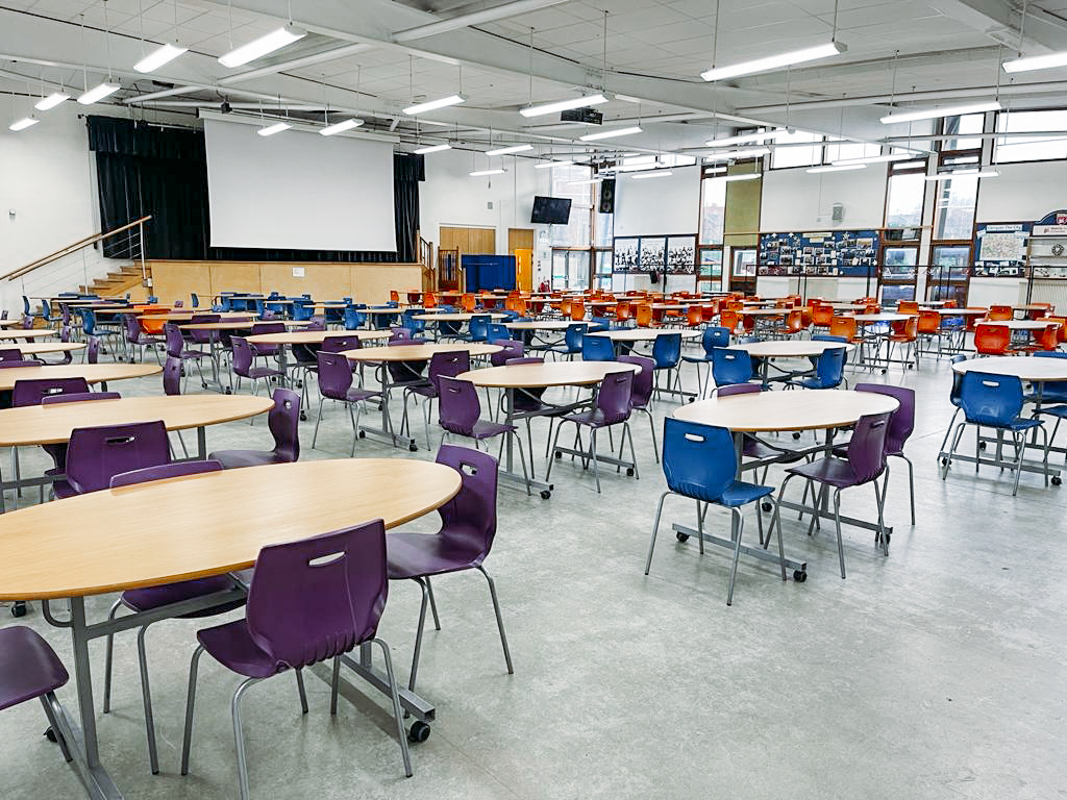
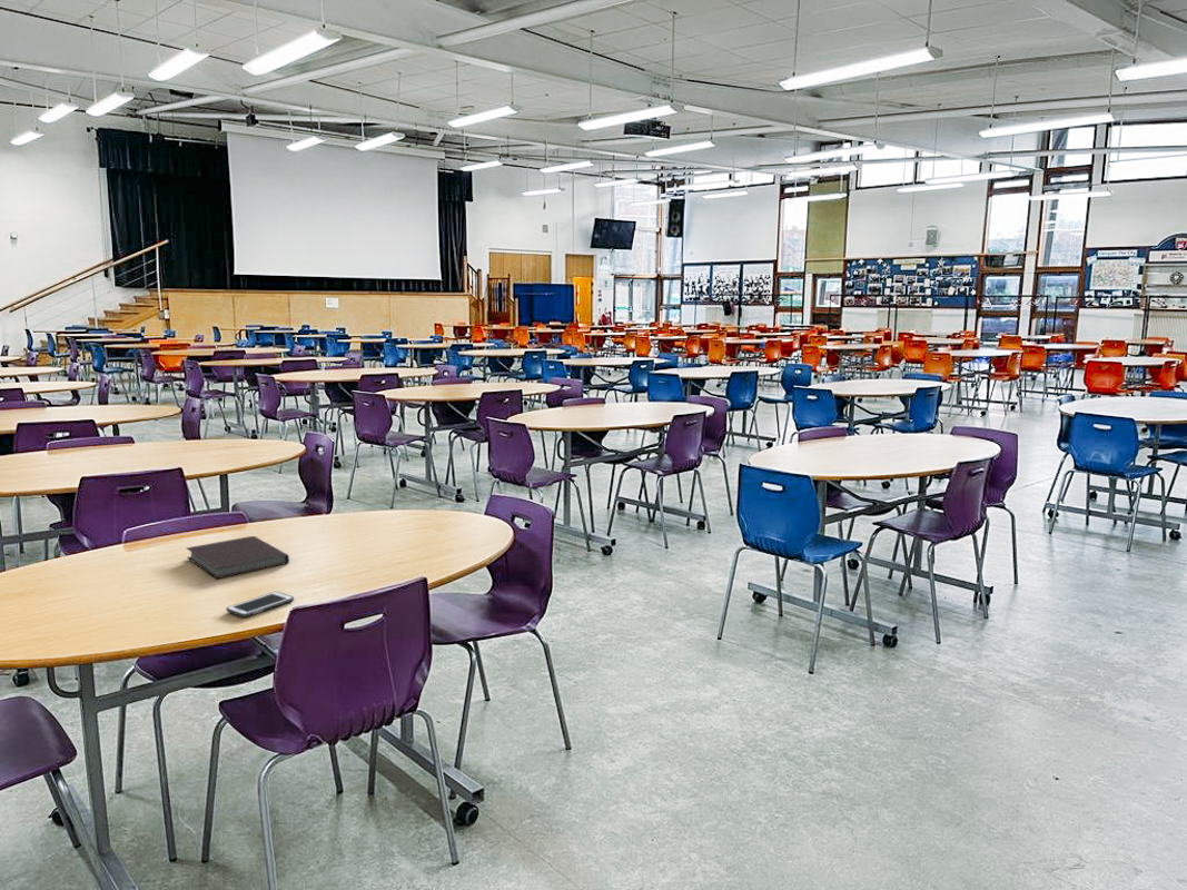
+ notebook (237, 555)
+ cell phone (260, 604)
